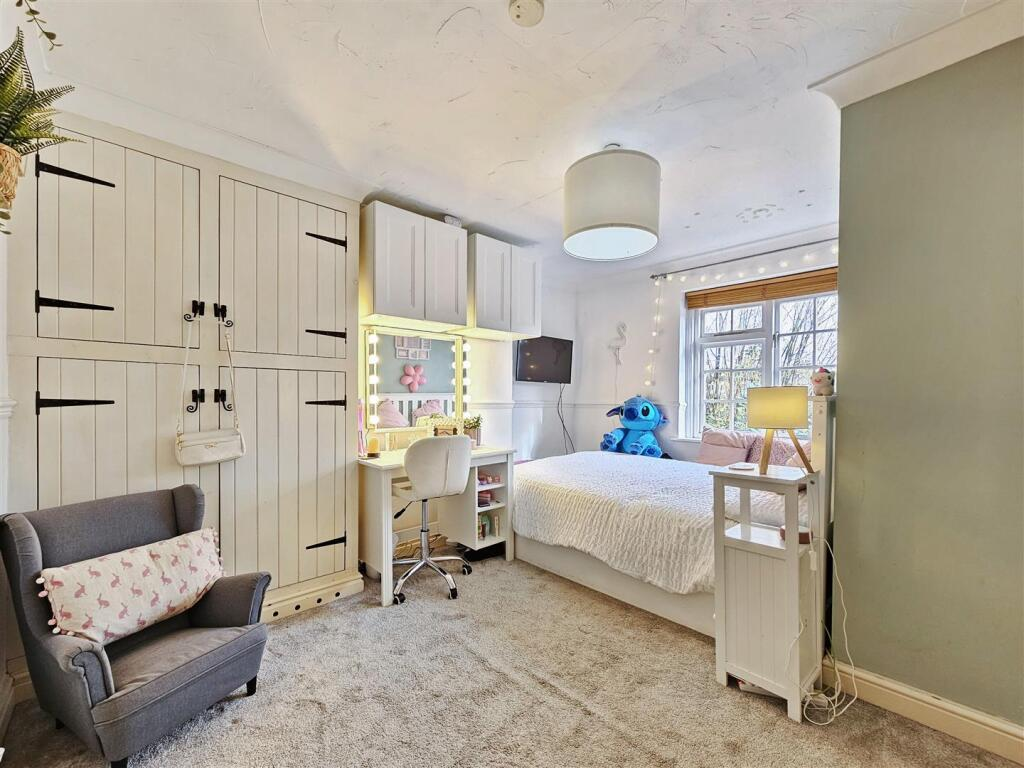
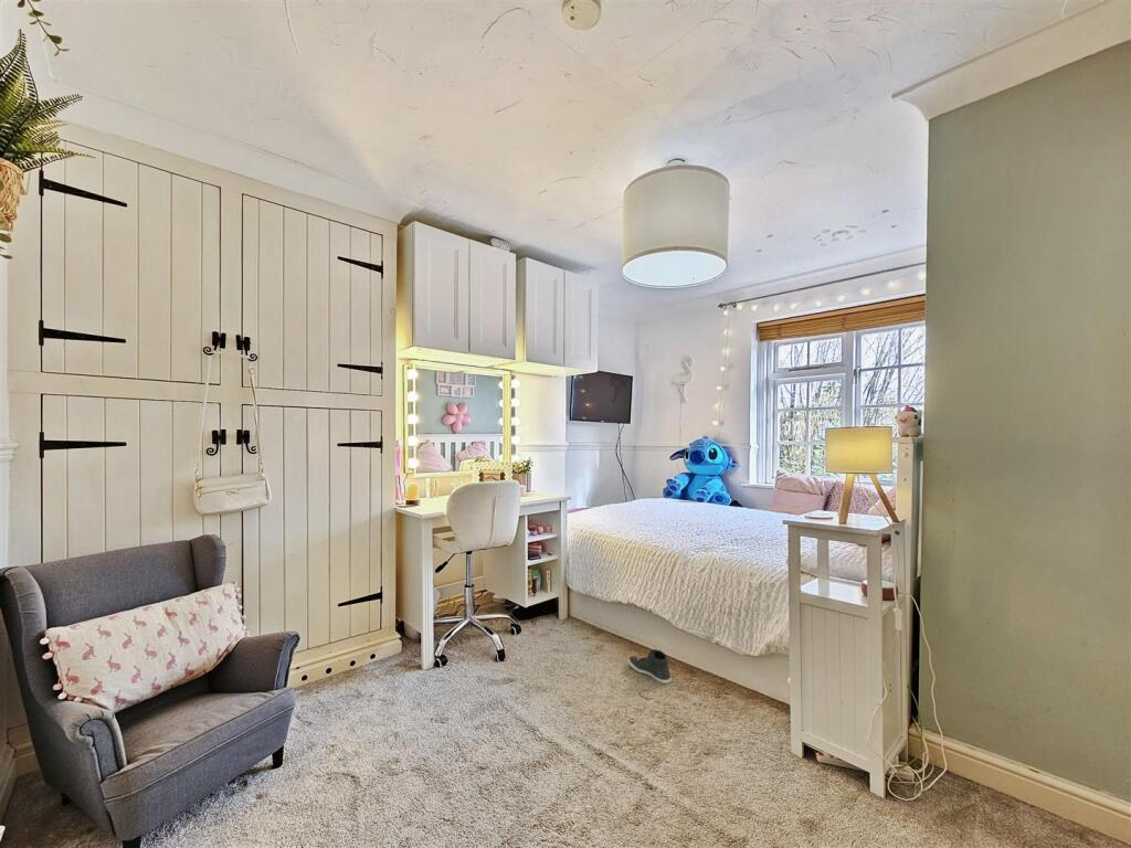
+ sneaker (648, 659)
